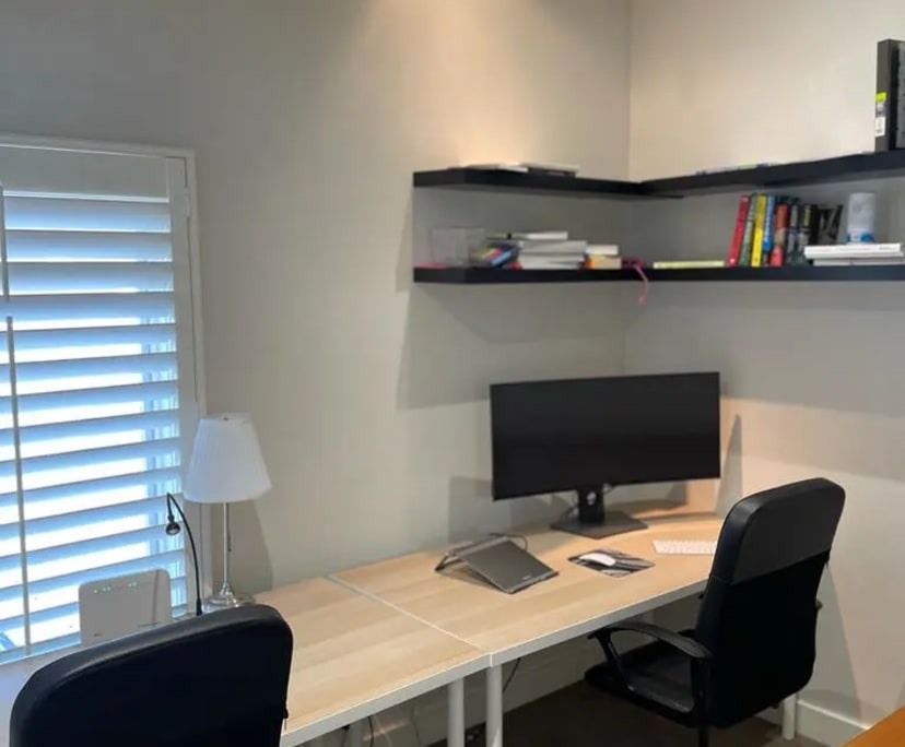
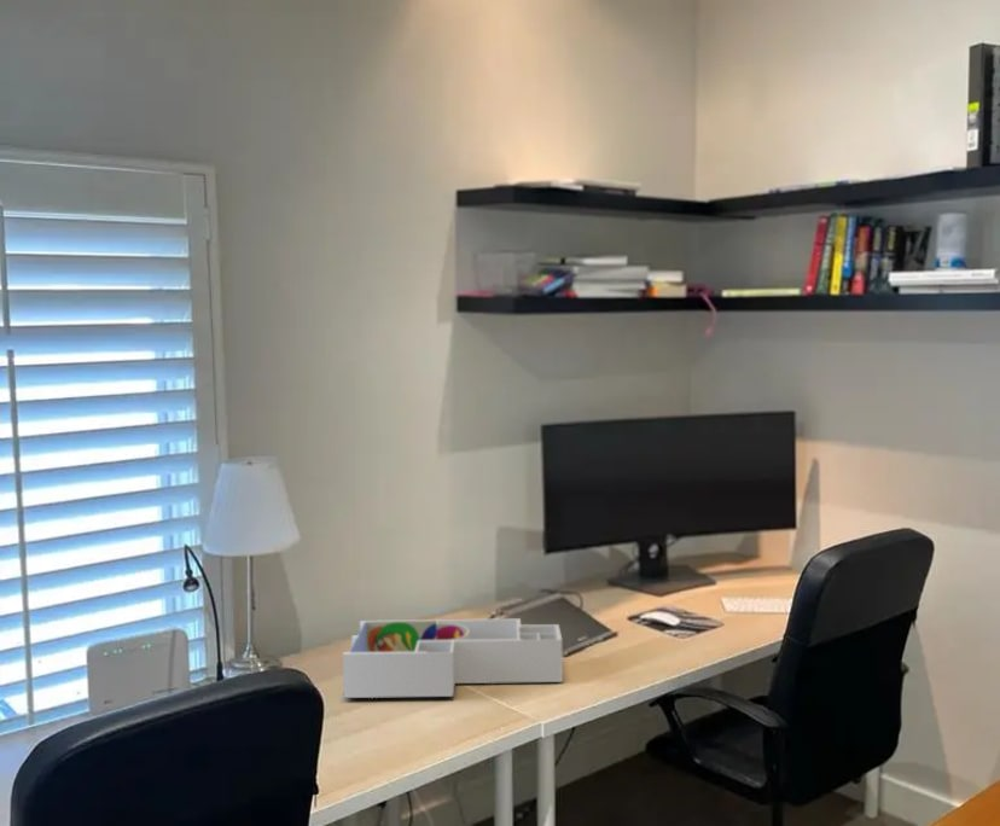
+ desk organizer (457, 655)
